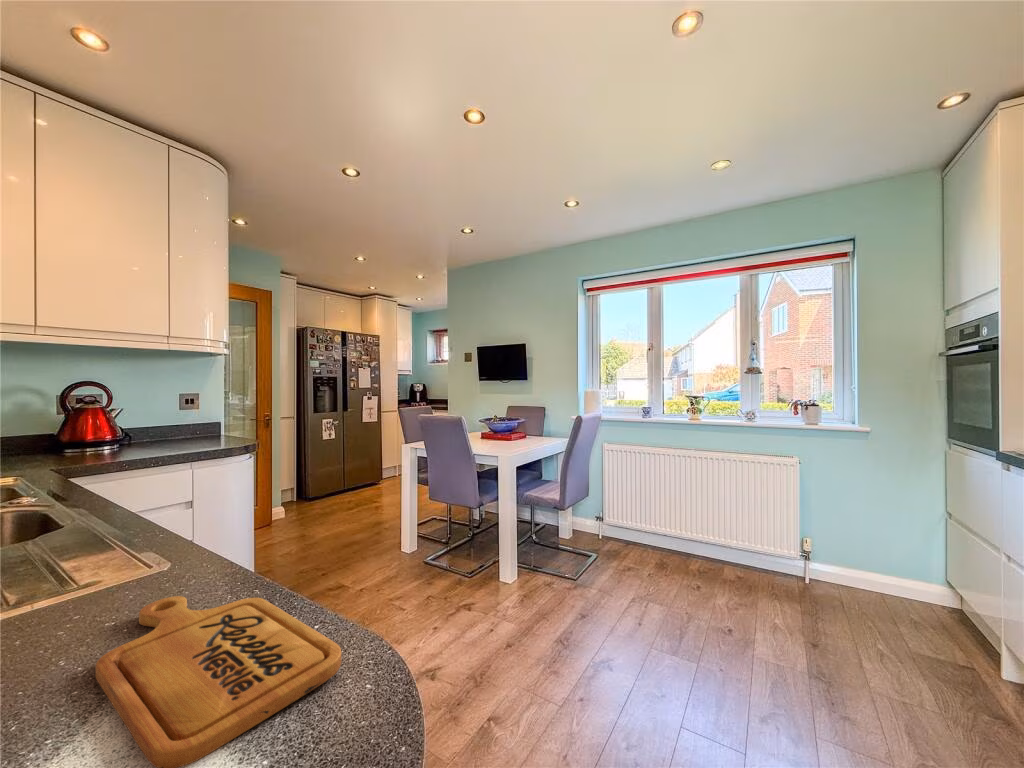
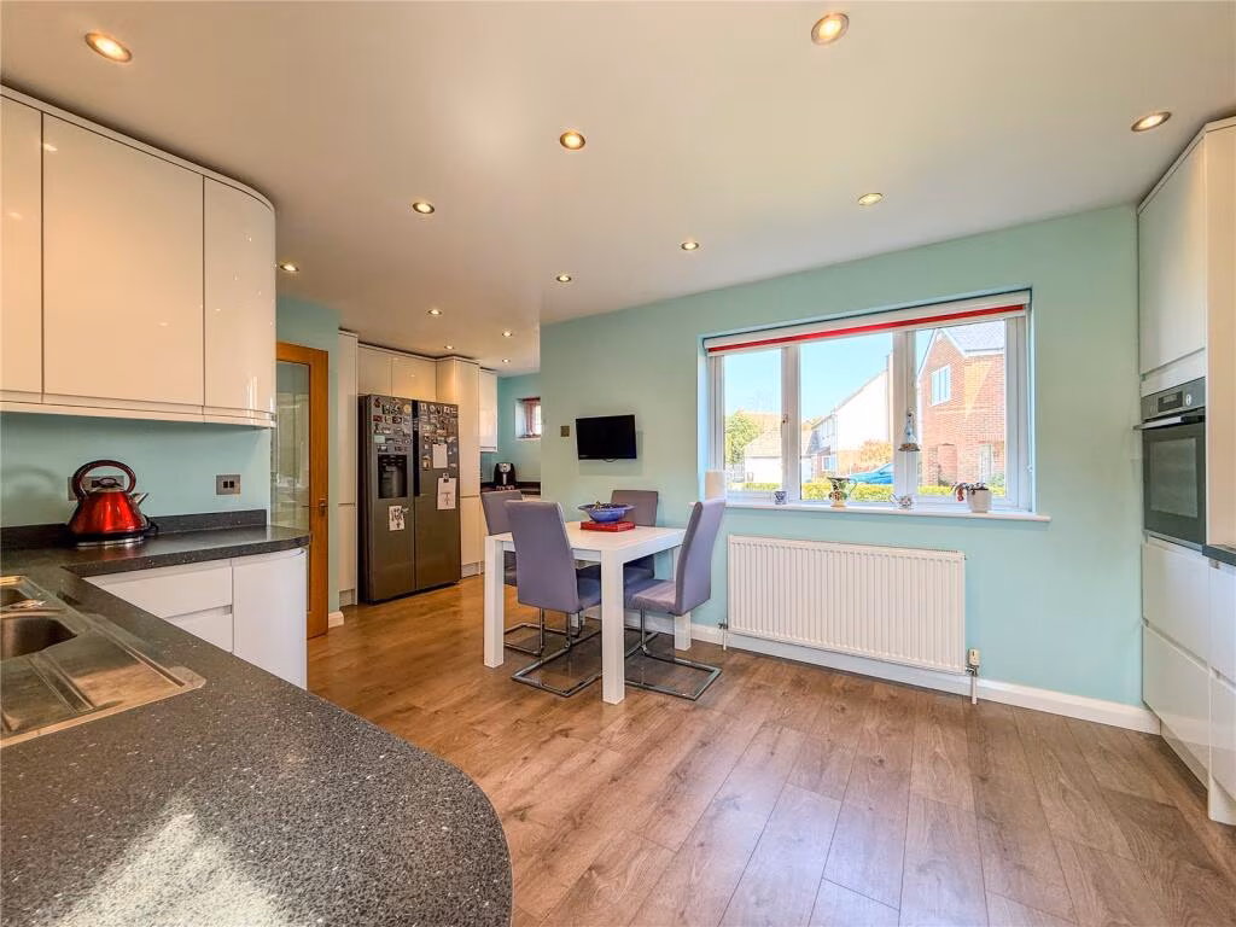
- cutting board (205, 646)
